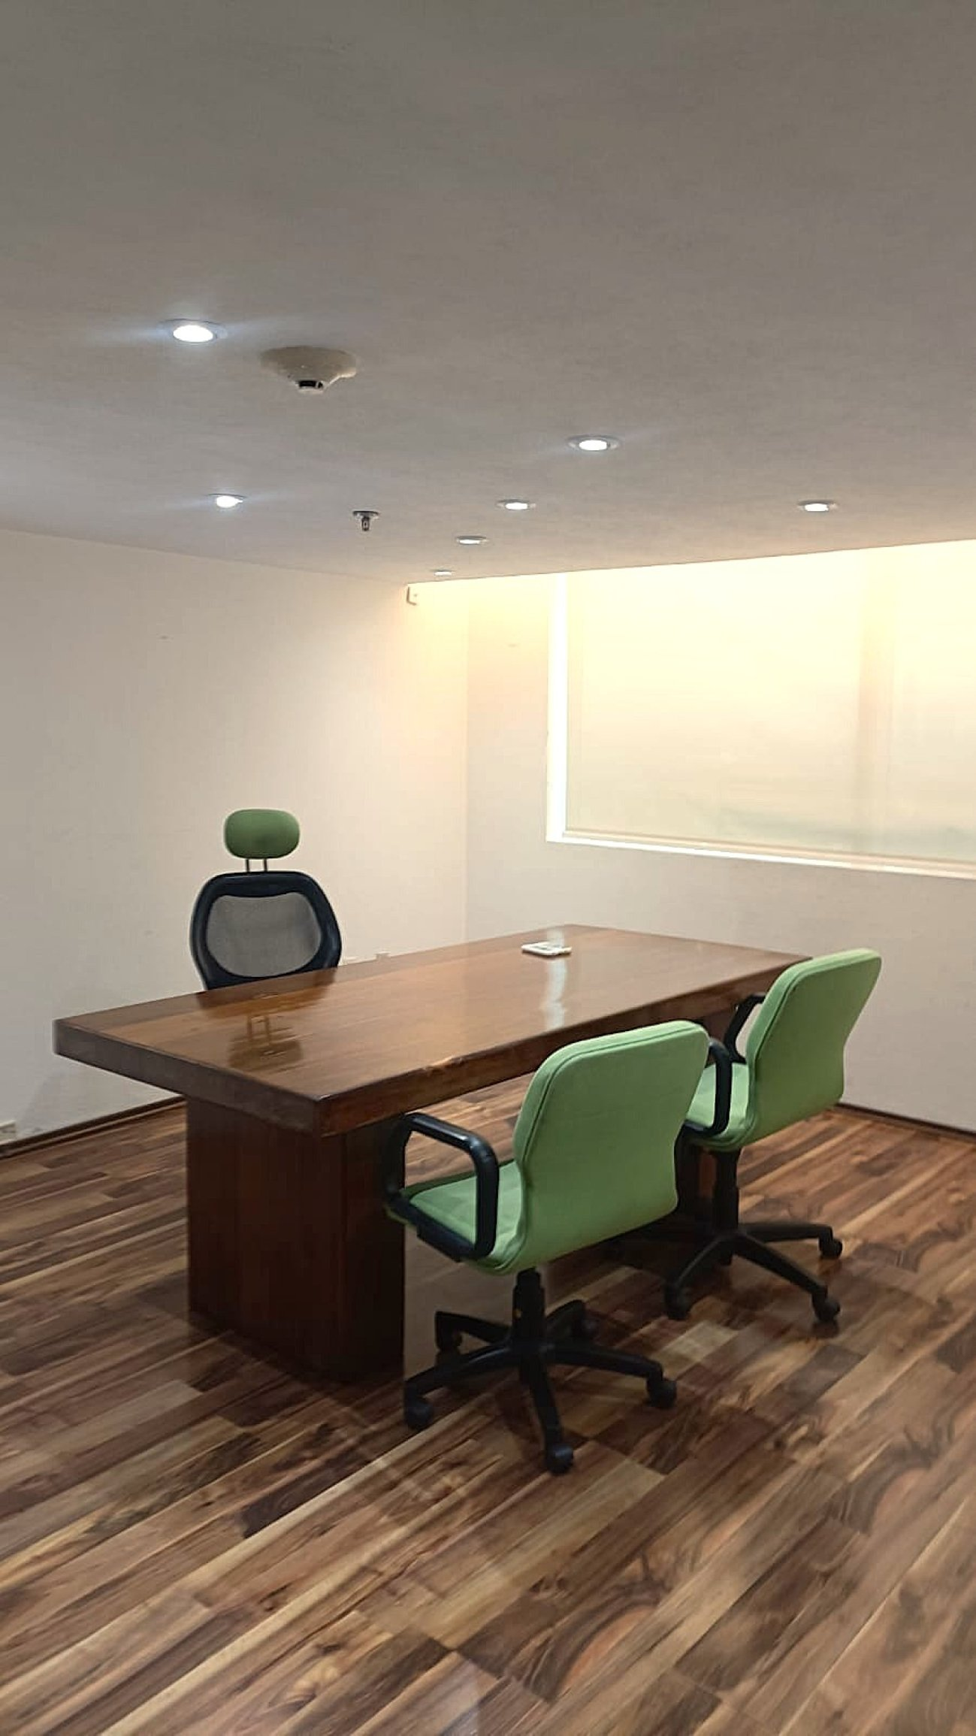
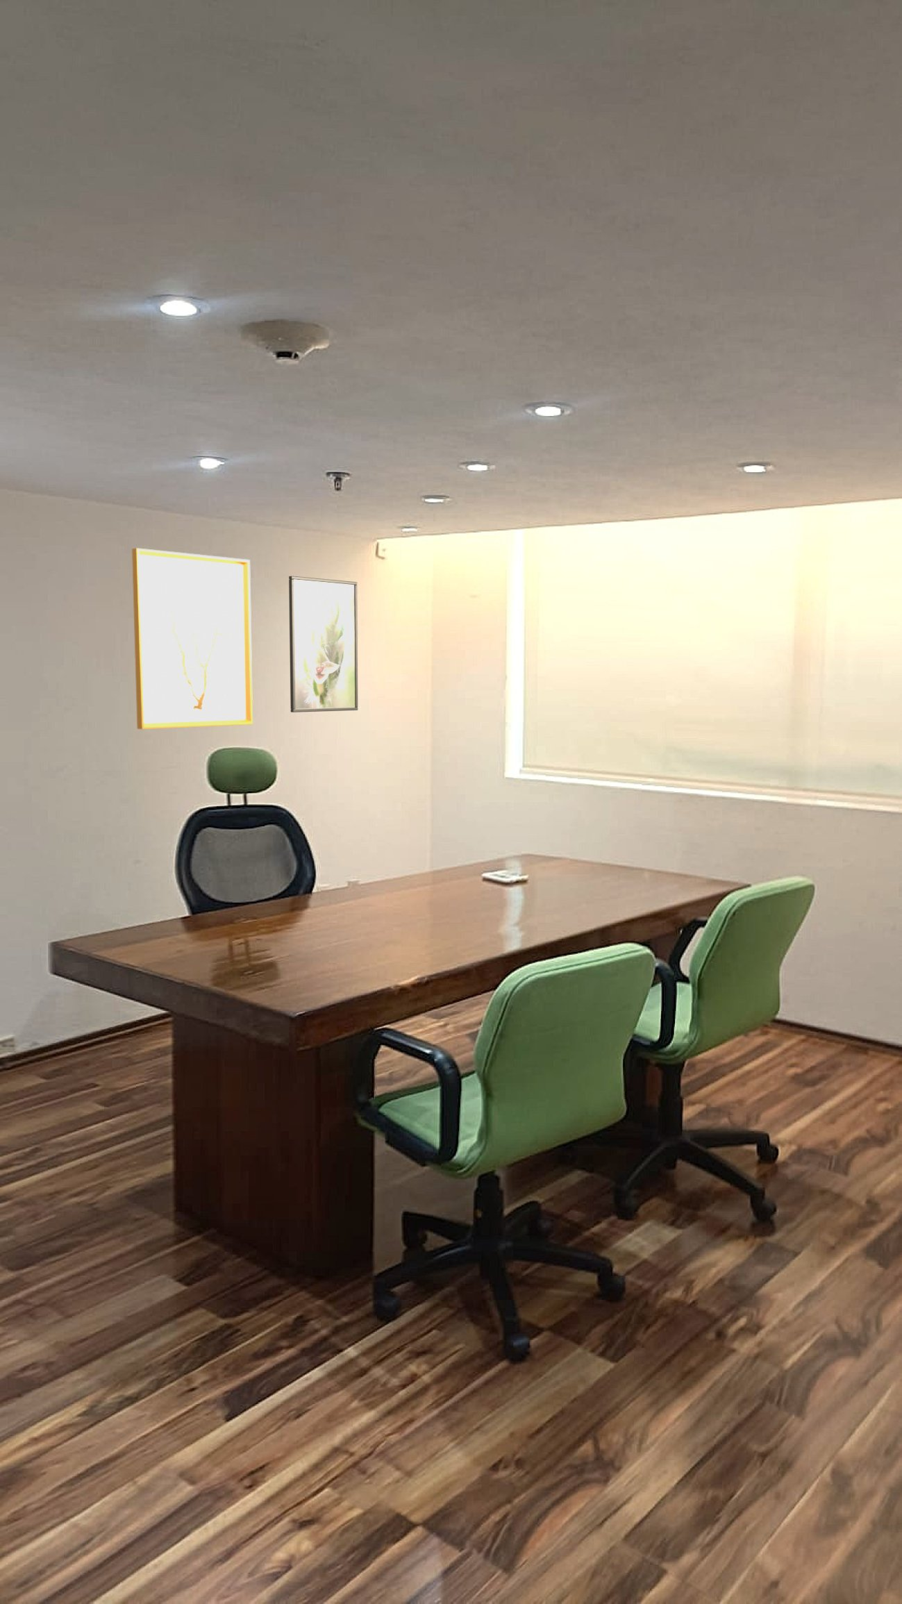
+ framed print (324, 646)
+ wall art (195, 641)
